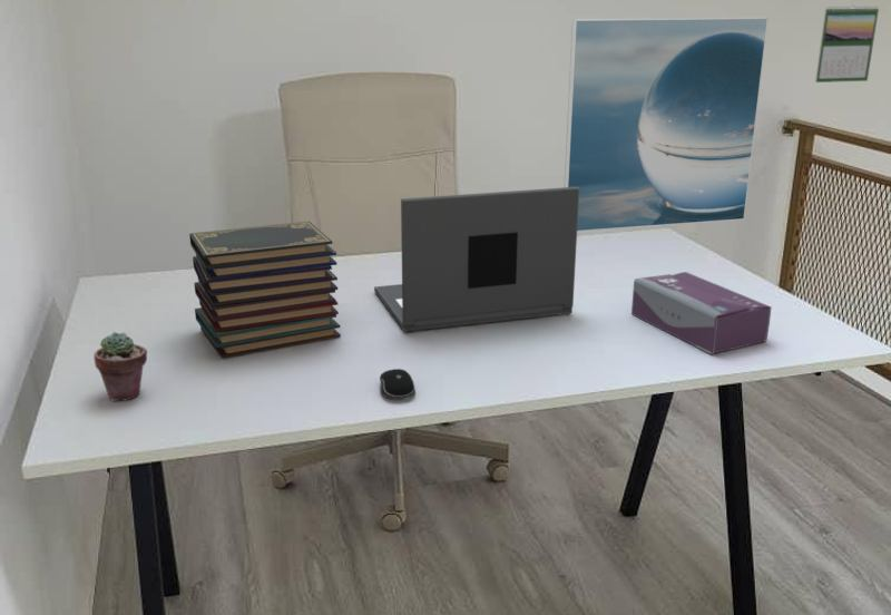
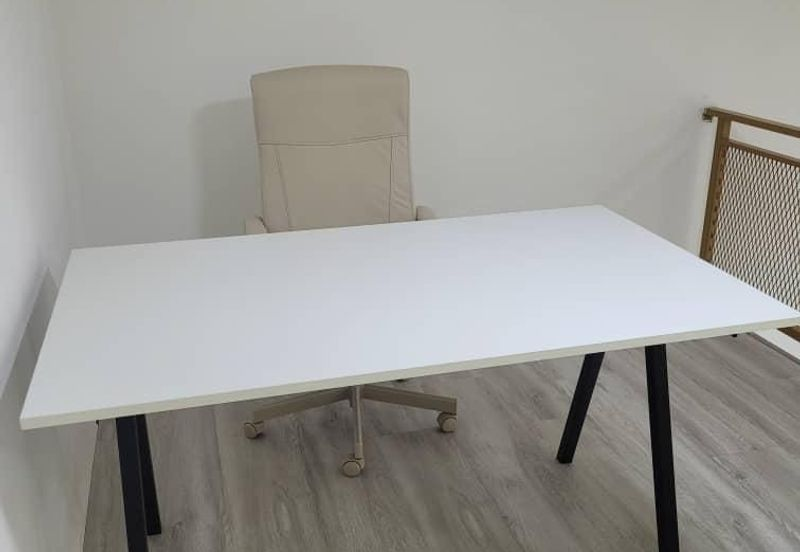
- book stack (264, 286)
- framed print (663, 125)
- calendar (846, 43)
- laptop (471, 243)
- tissue box (698, 309)
- potted succulent (120, 363)
- computer mouse (396, 380)
